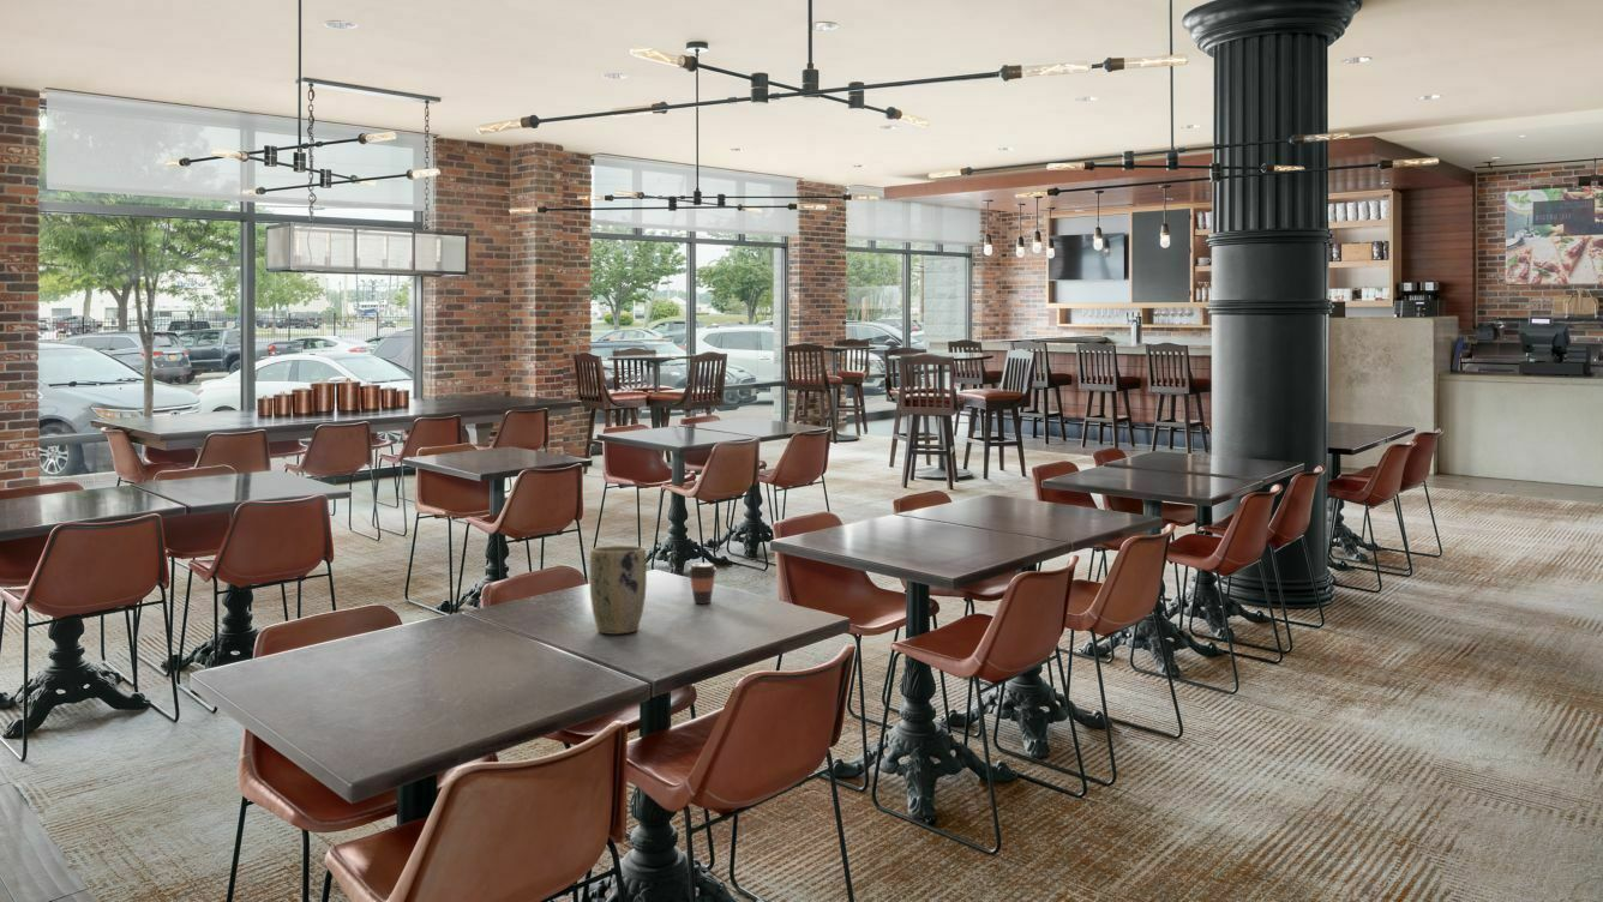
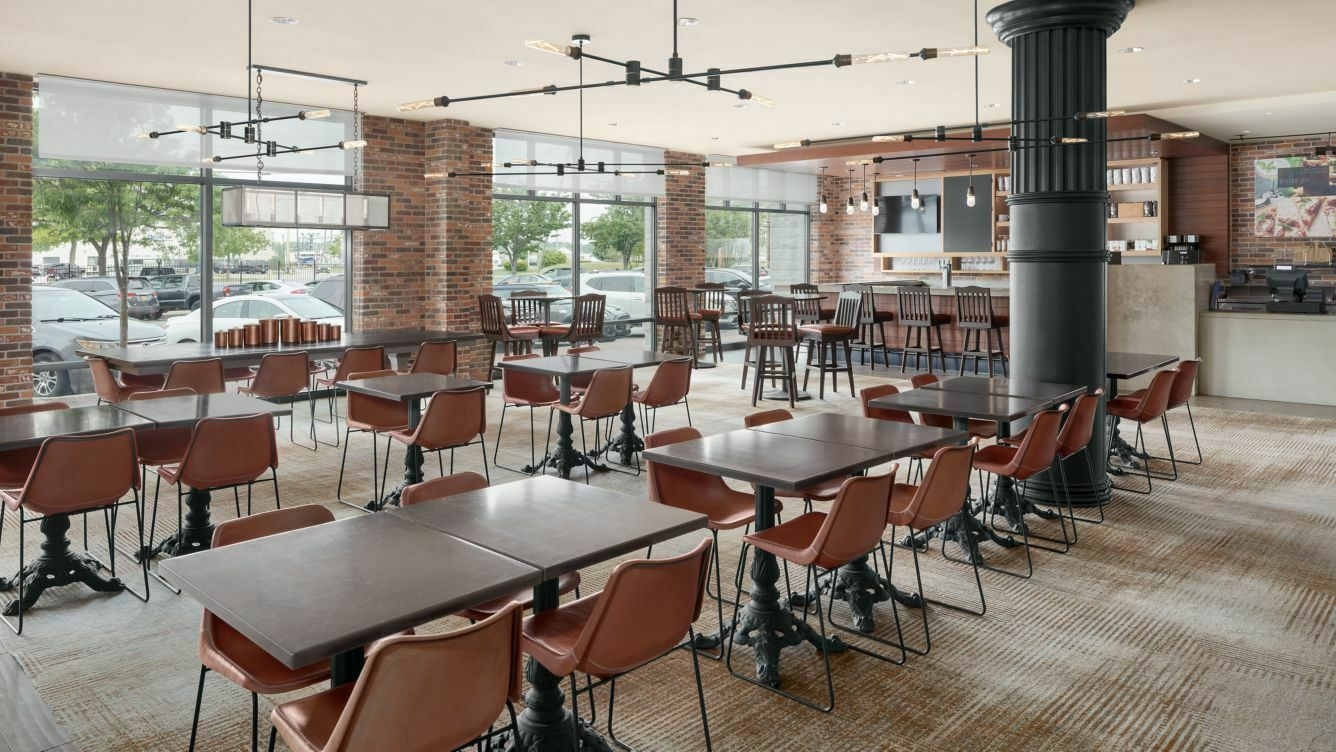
- plant pot (618, 589)
- coffee cup (702, 583)
